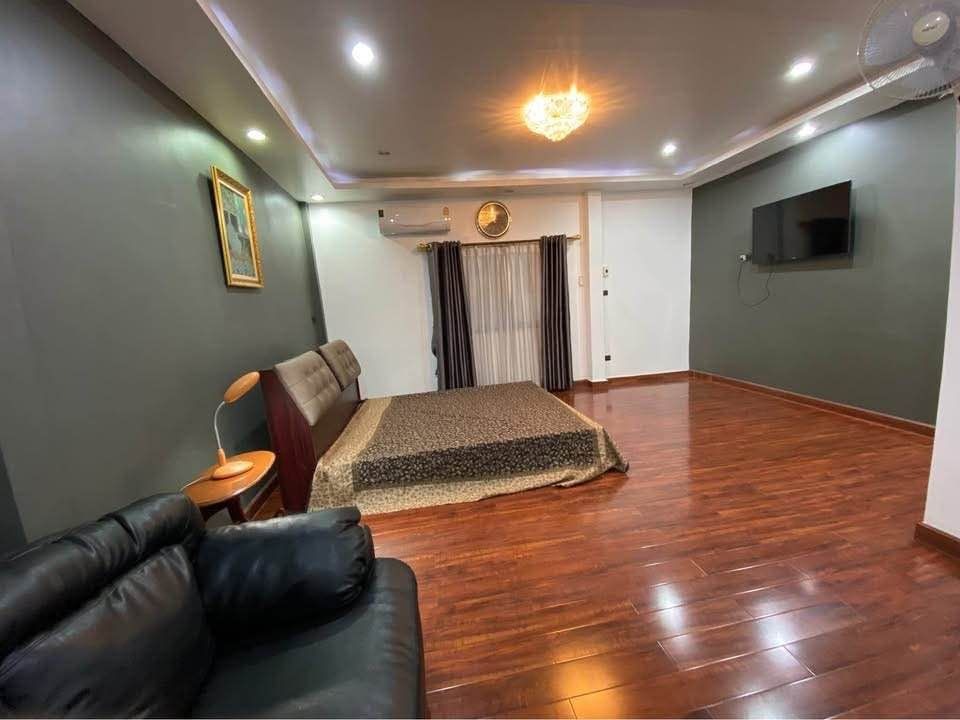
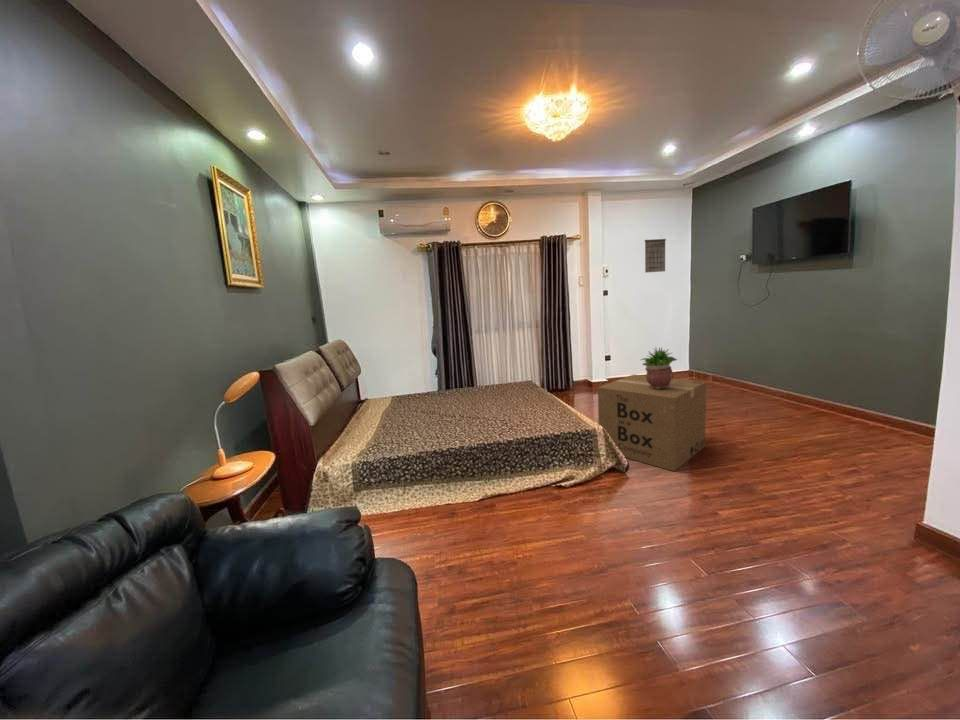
+ calendar (655, 251)
+ cardboard box (651, 416)
+ potted plant (657, 367)
